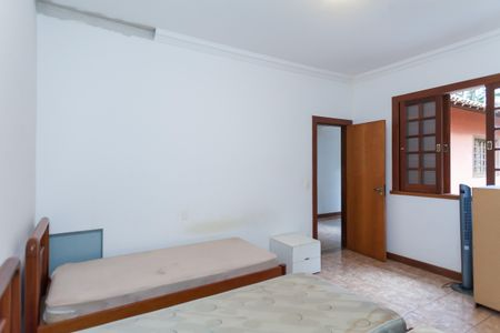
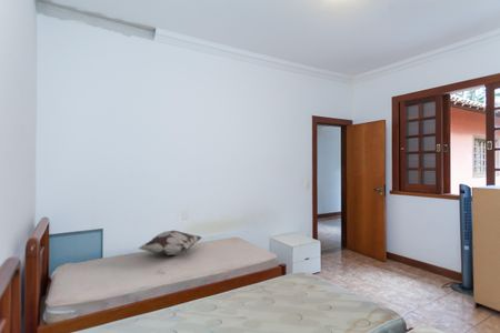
+ decorative pillow (172, 242)
